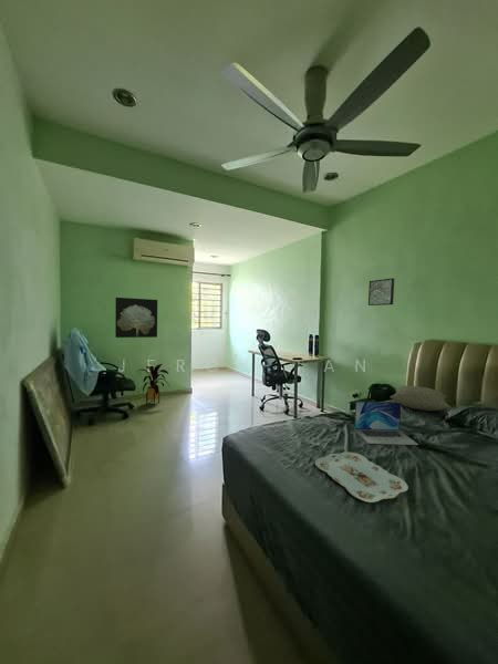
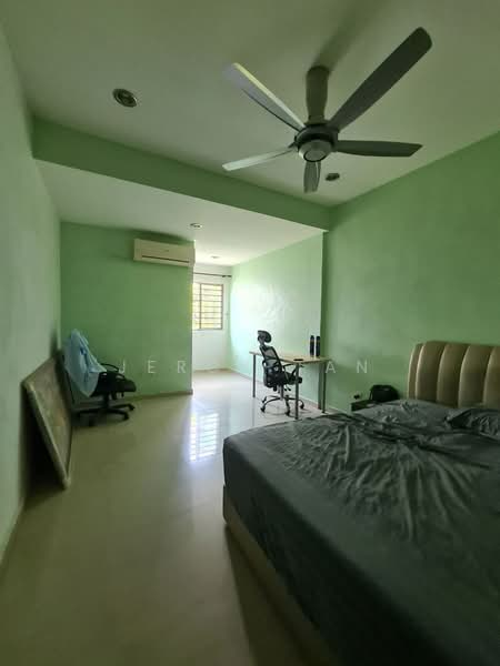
- wall art (381, 292)
- serving tray (357, 474)
- pillow (418, 397)
- wall art (136, 318)
- house plant (152, 384)
- laptop (385, 422)
